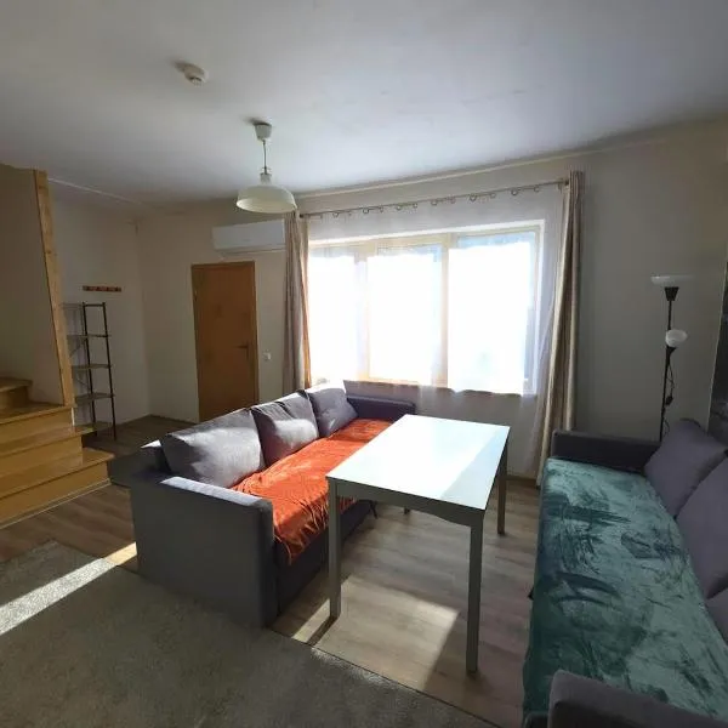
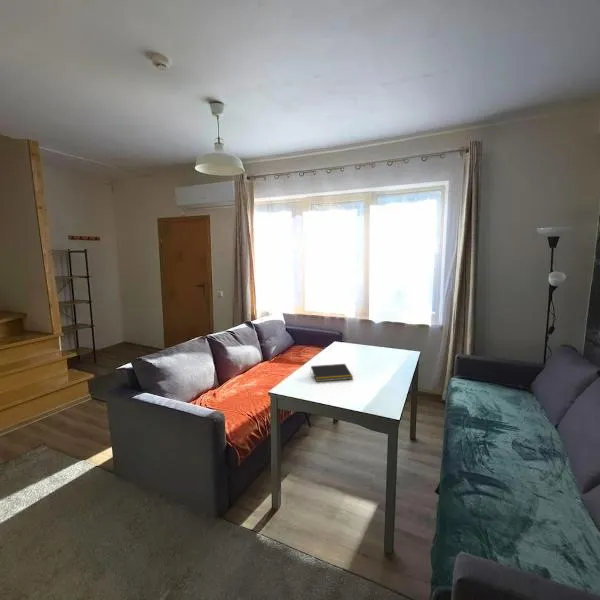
+ notepad (331, 372)
